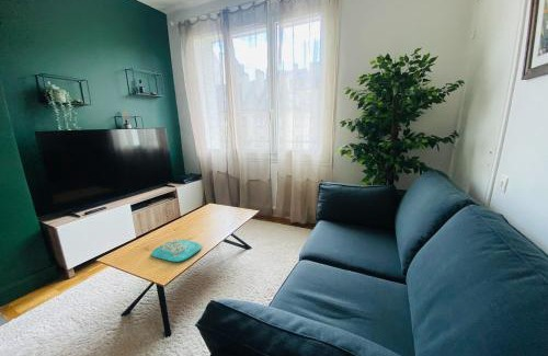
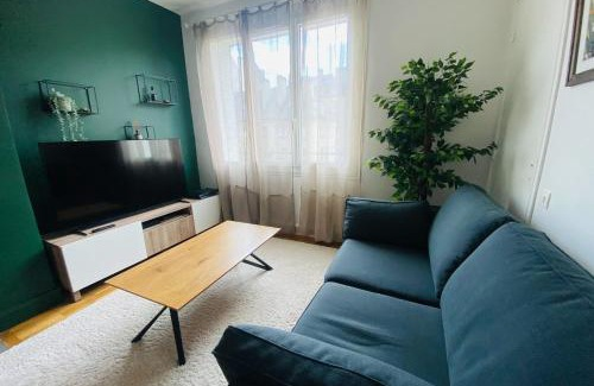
- decorative tray (176, 242)
